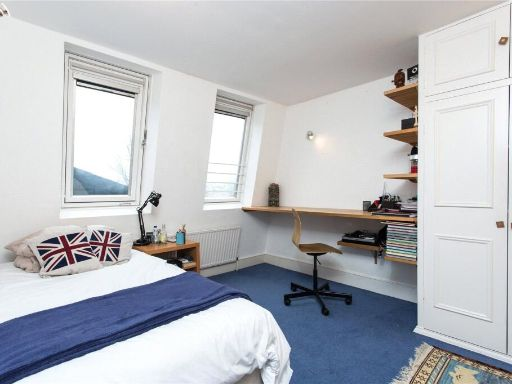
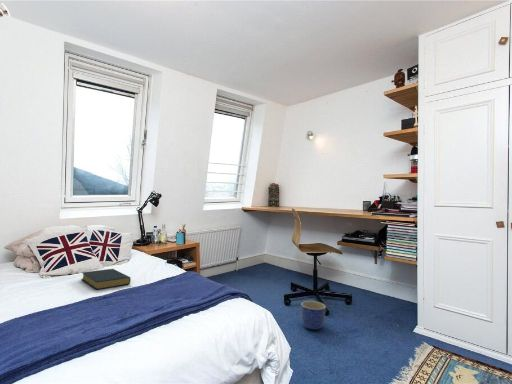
+ hardback book (105, 278)
+ planter (312, 316)
